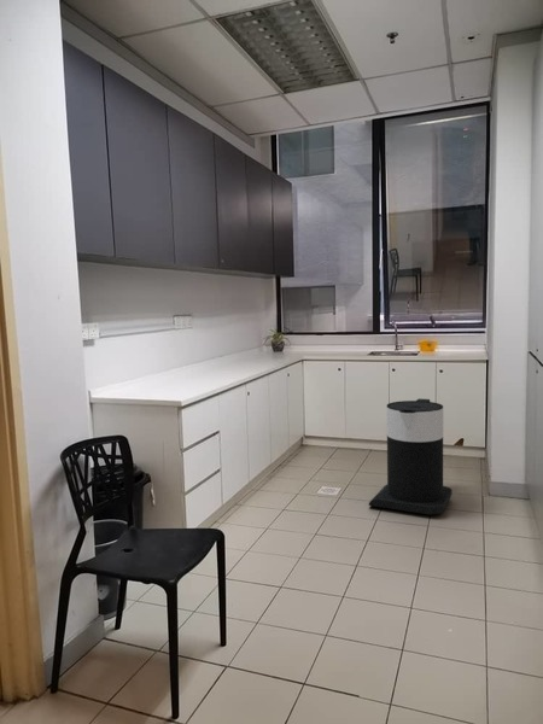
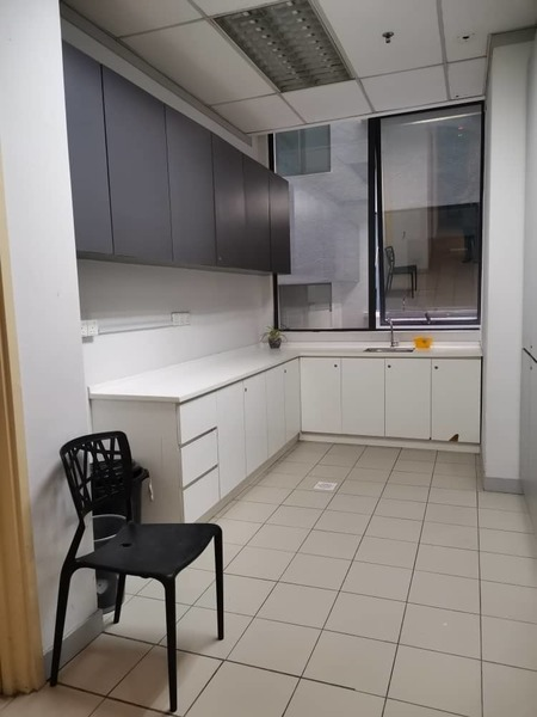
- trash can (413, 453)
